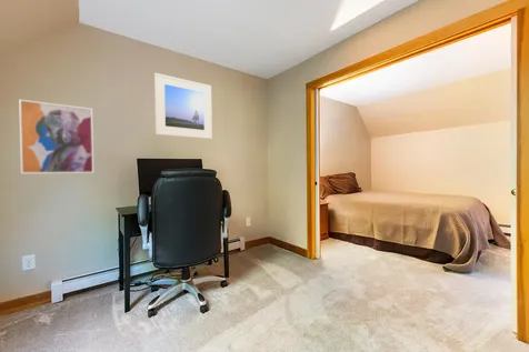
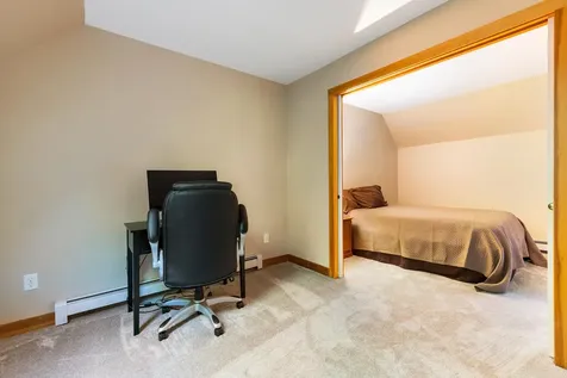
- wall art (59, 139)
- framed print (184, 108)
